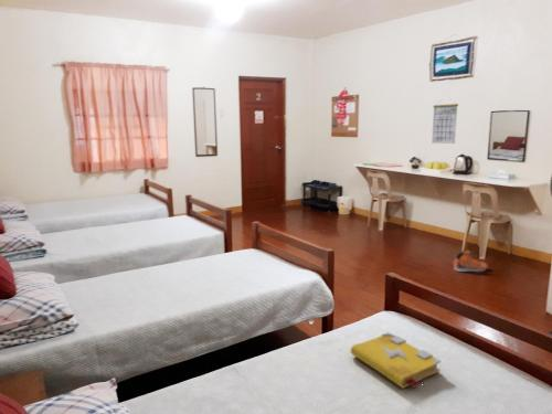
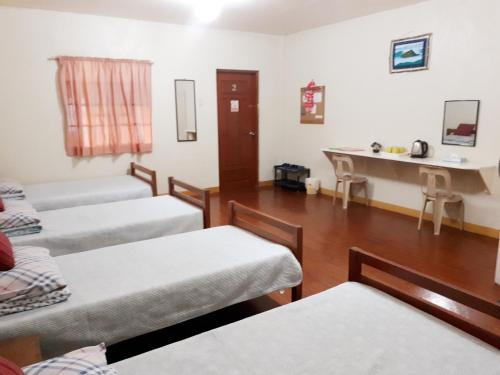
- sneaker (471, 261)
- spell book (396, 359)
- calendar (444, 119)
